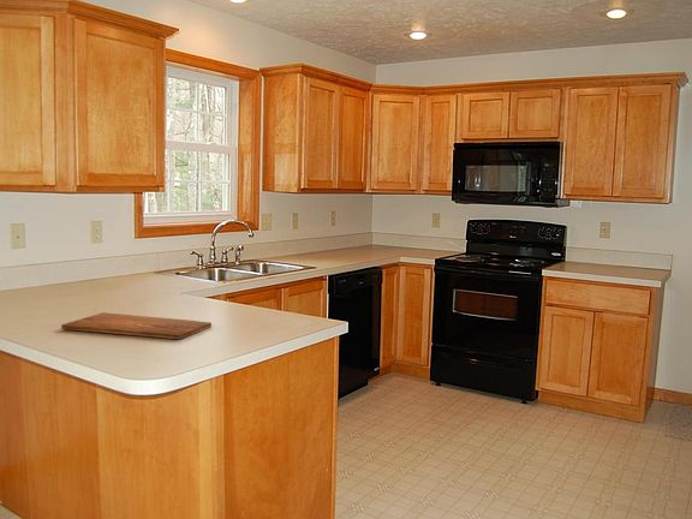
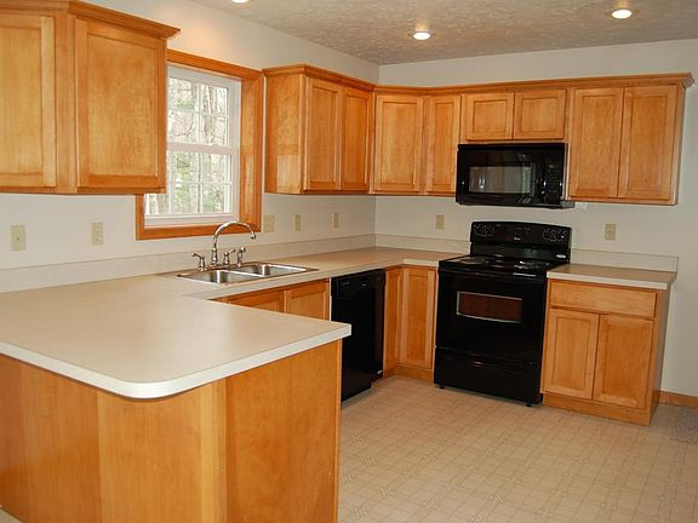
- cutting board (138, 324)
